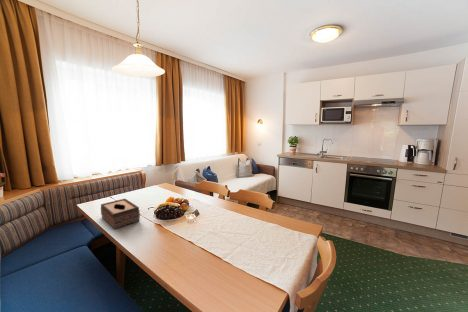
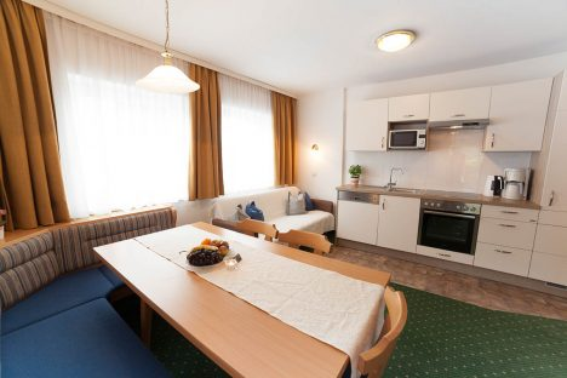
- tissue box (119, 212)
